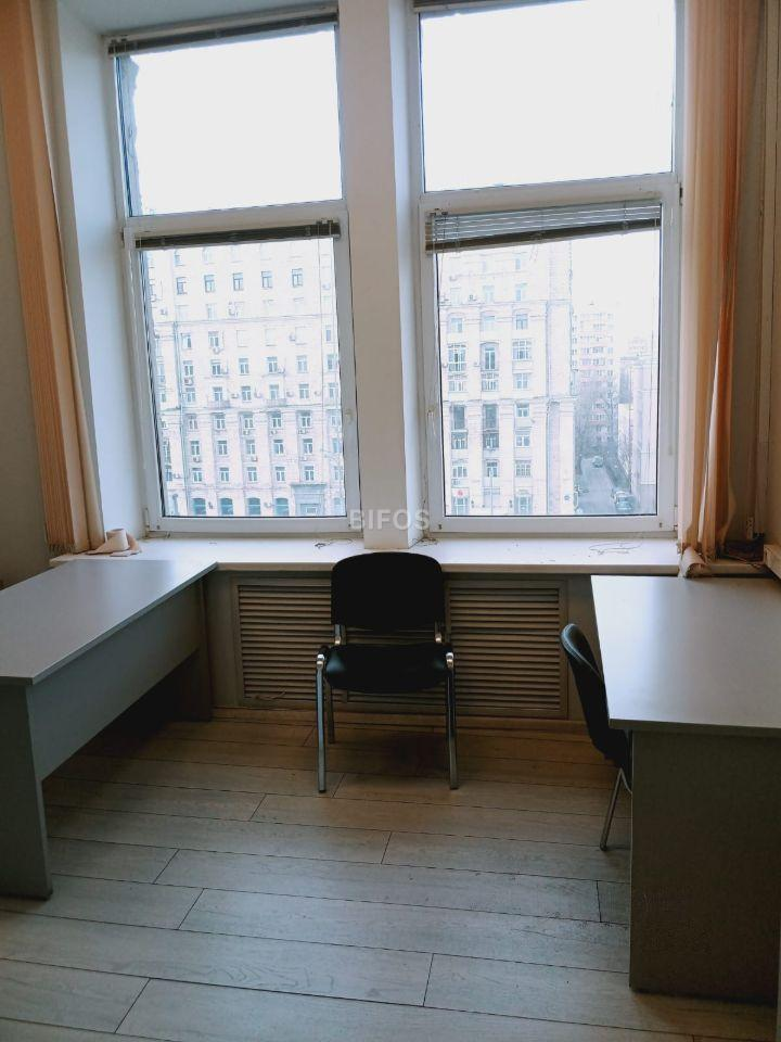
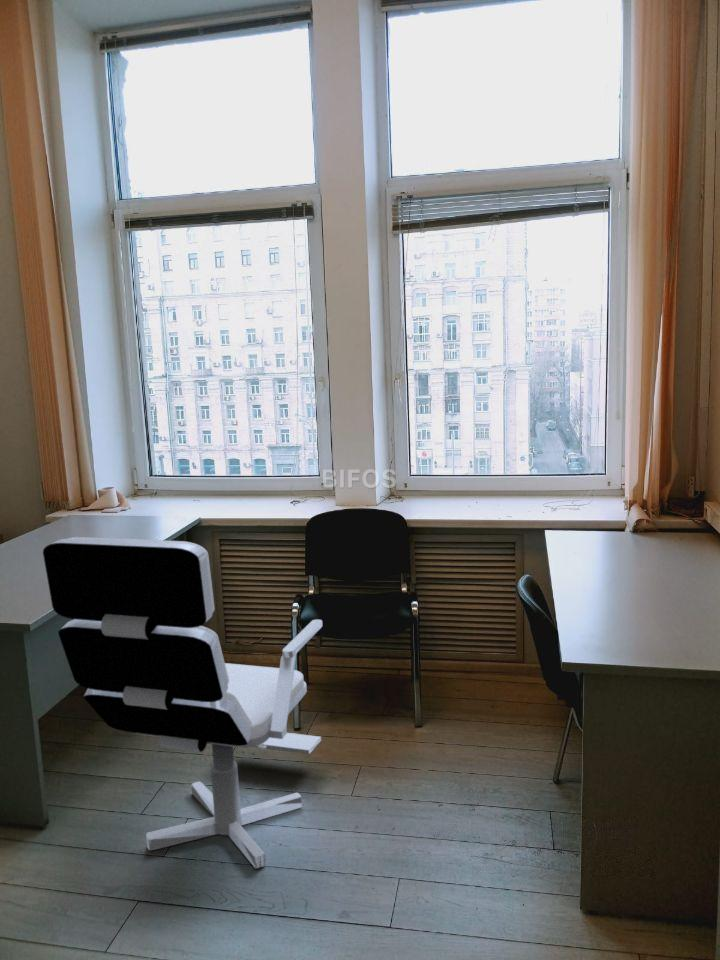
+ office chair (214, 674)
